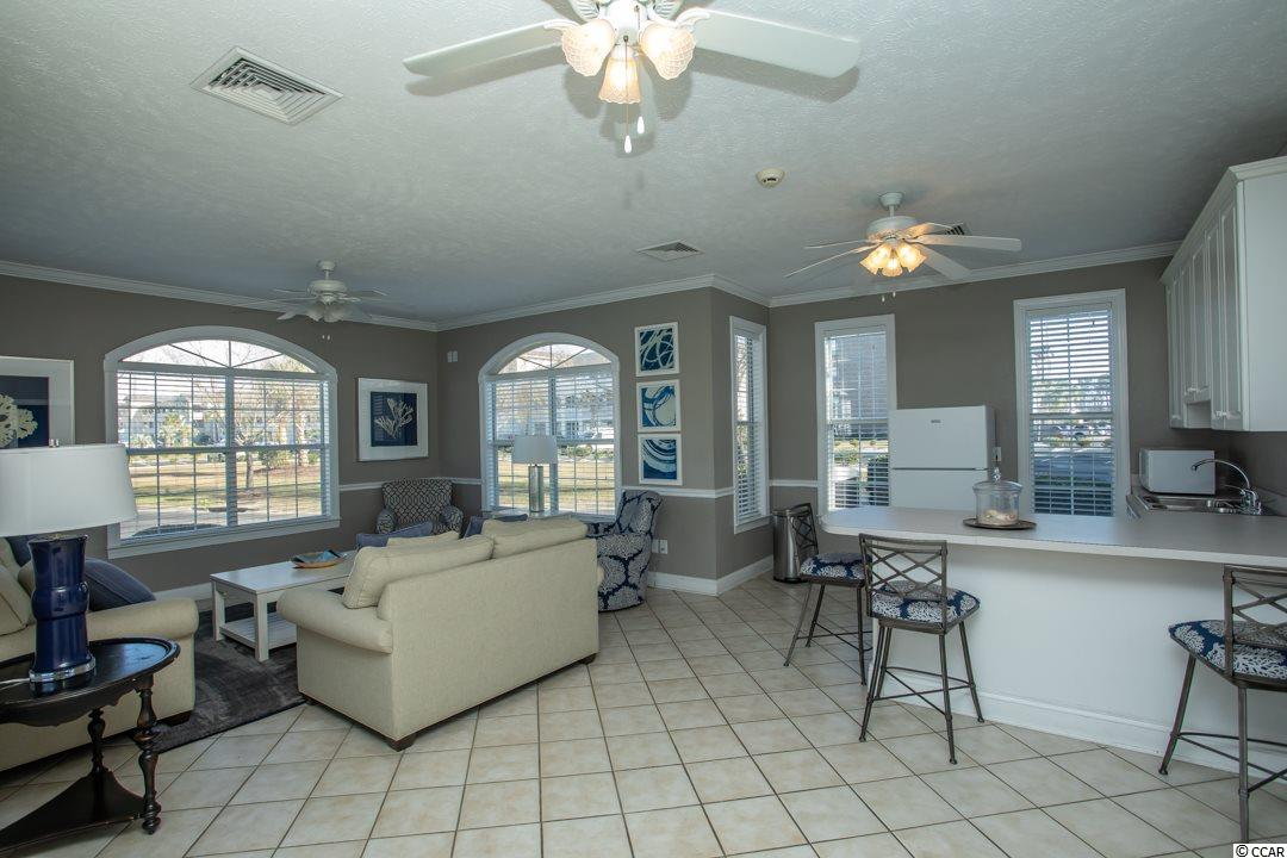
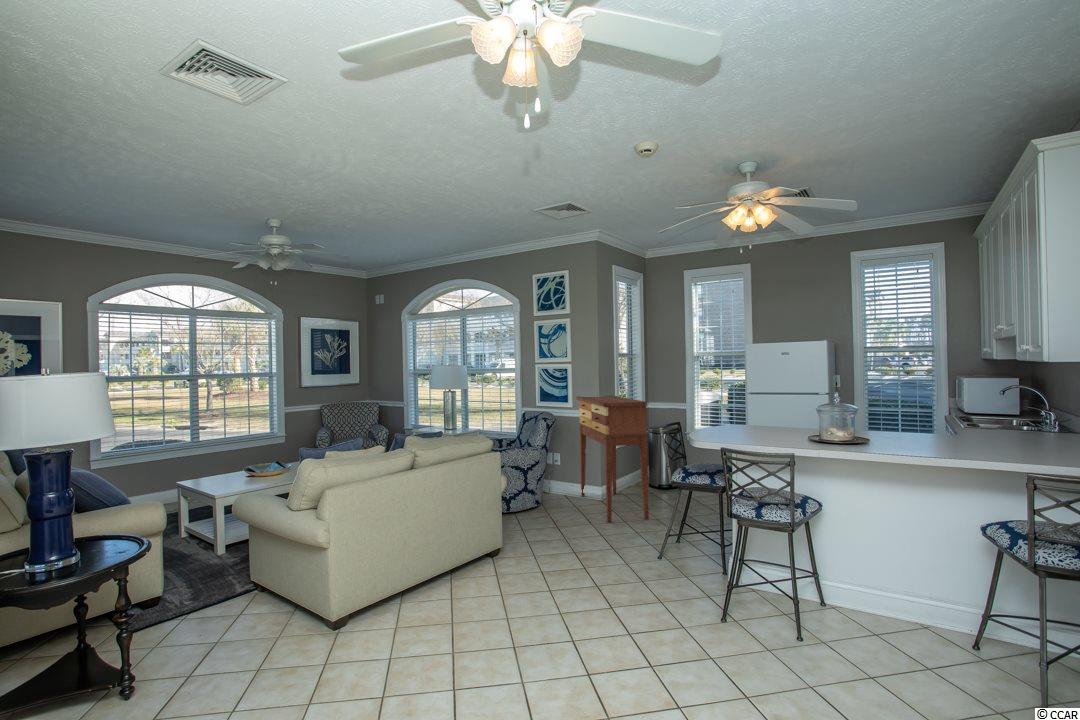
+ console table (609, 452)
